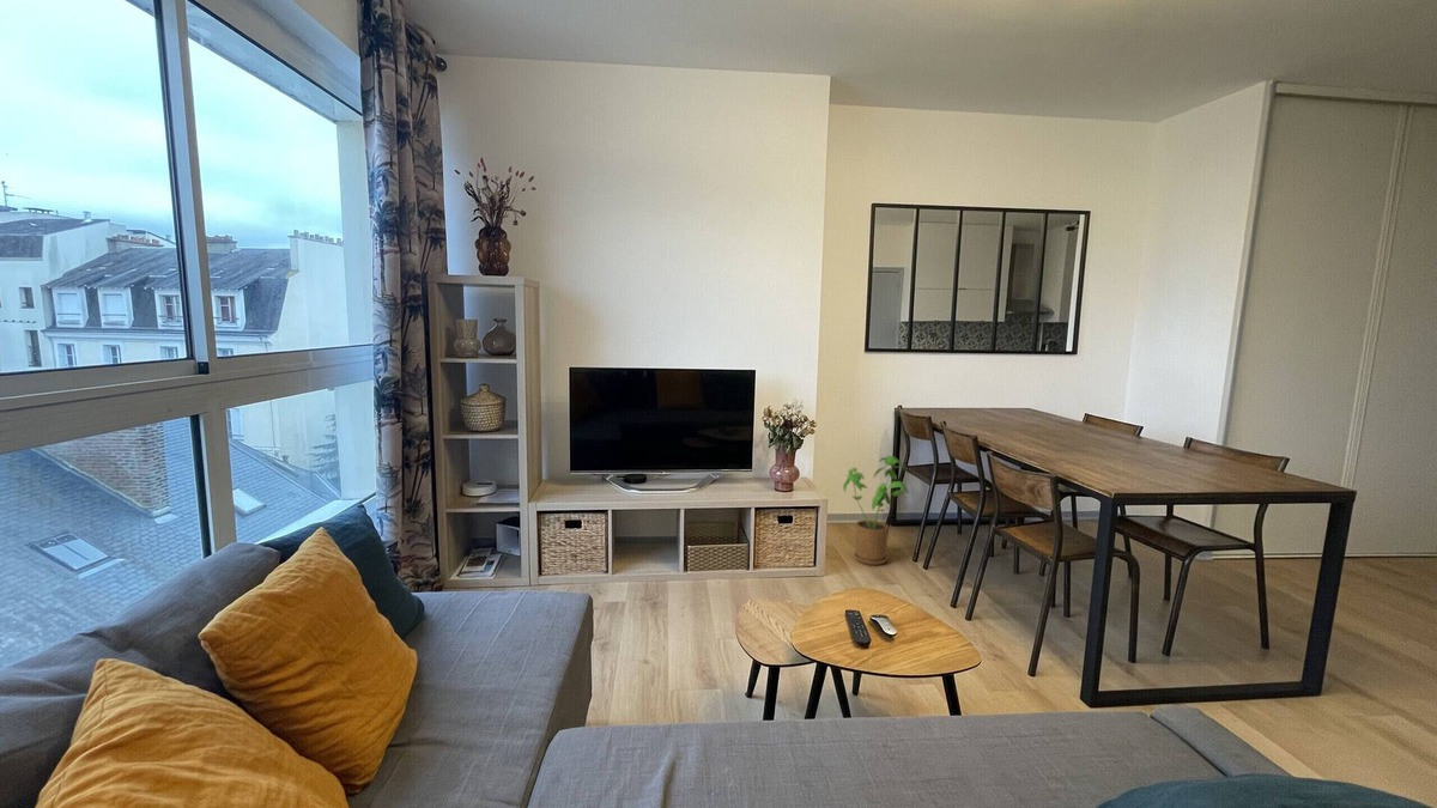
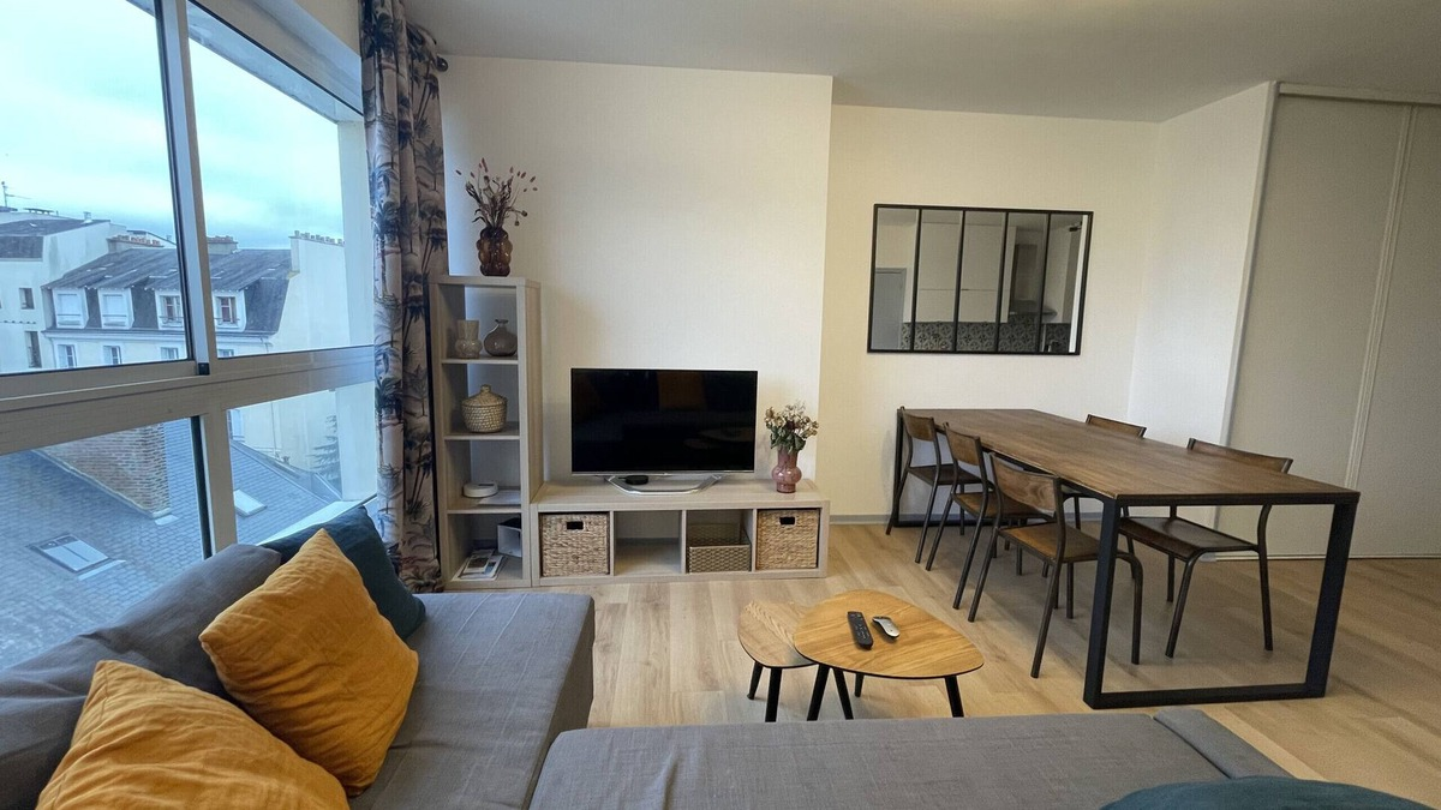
- house plant (878, 509)
